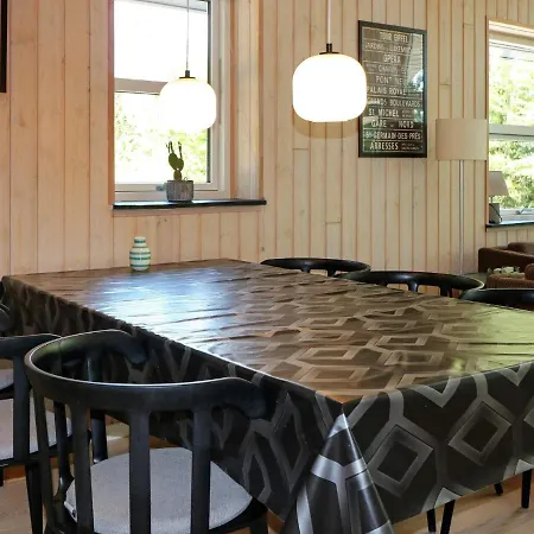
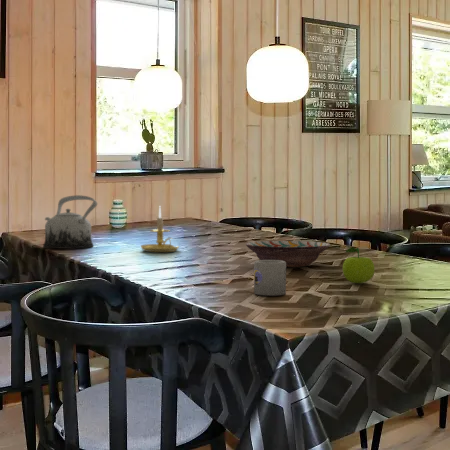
+ decorative bowl (287, 254)
+ teapot (65, 220)
+ candle holder (161, 228)
+ fruit (355, 264)
+ mug (266, 276)
